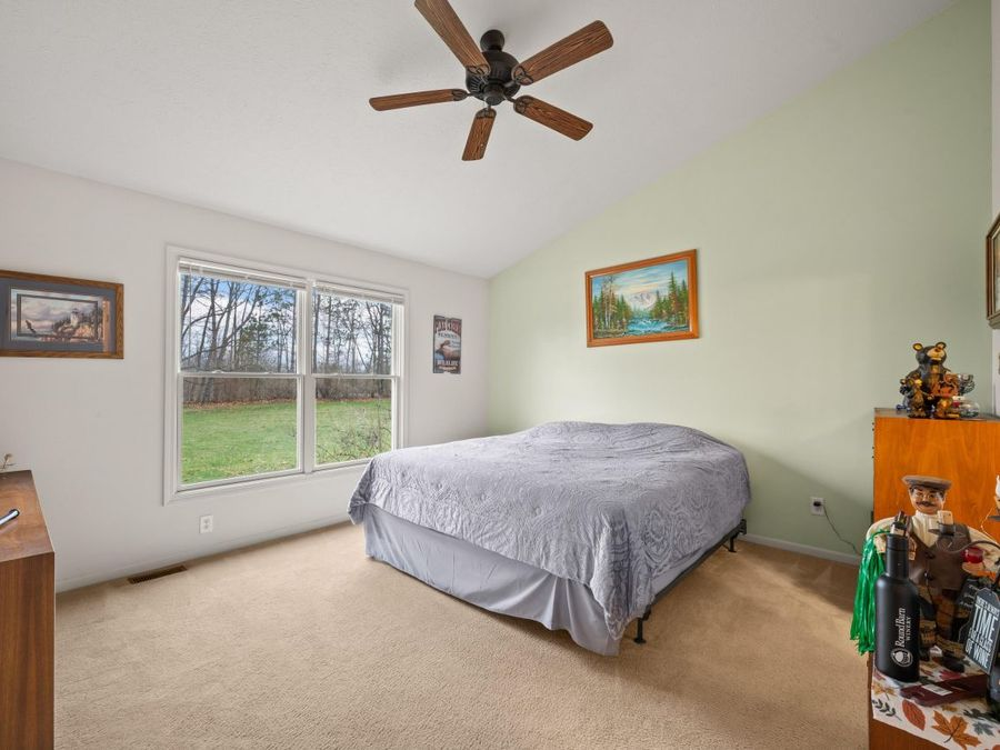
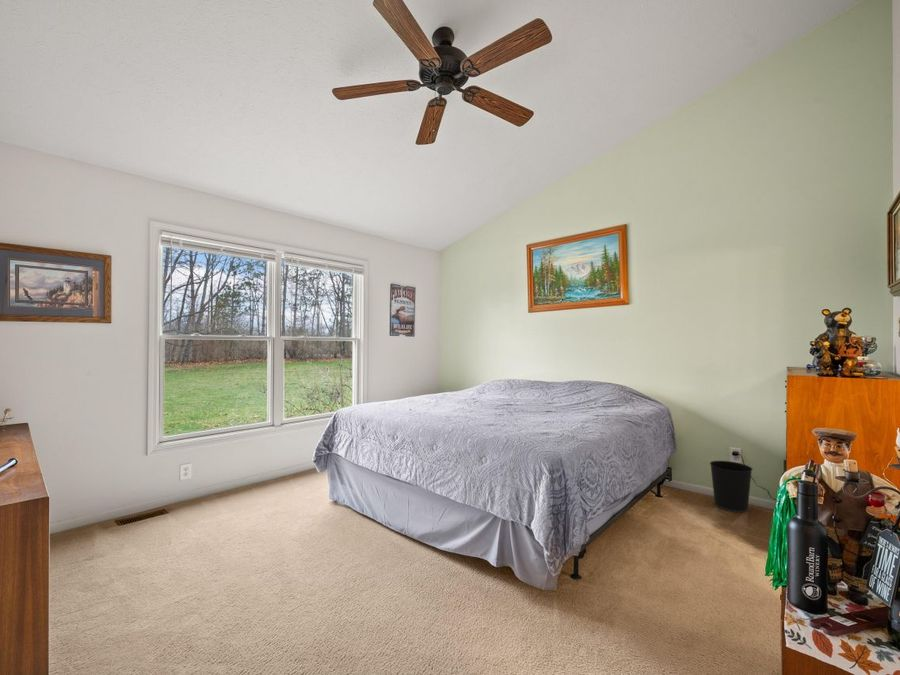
+ wastebasket (730, 486)
